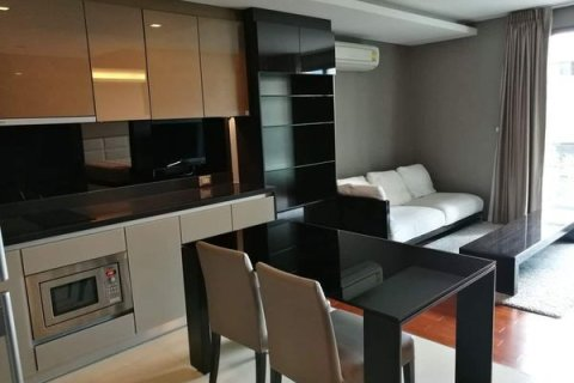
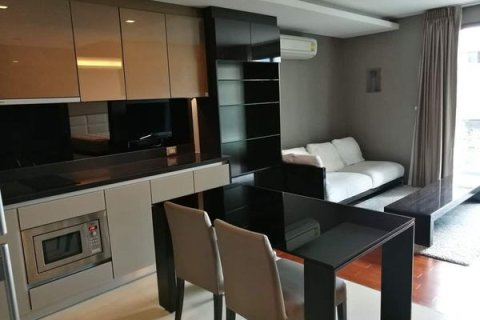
+ wall art (374, 80)
